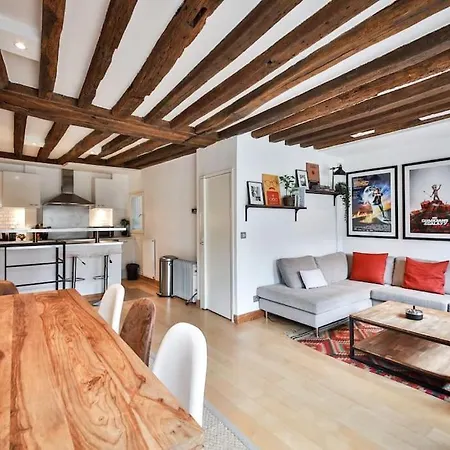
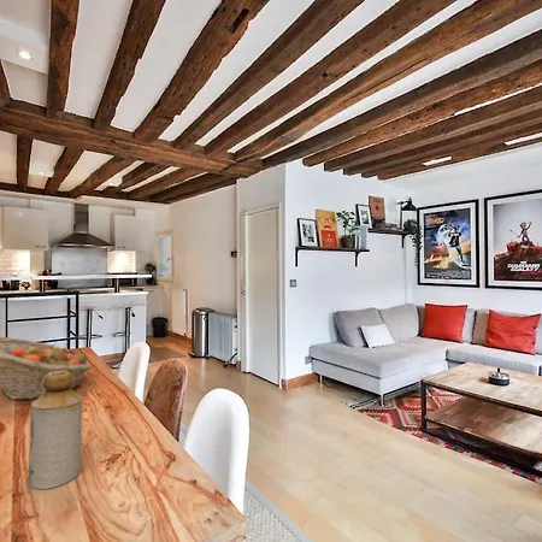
+ bottle (55, 424)
+ fruit basket (37, 361)
